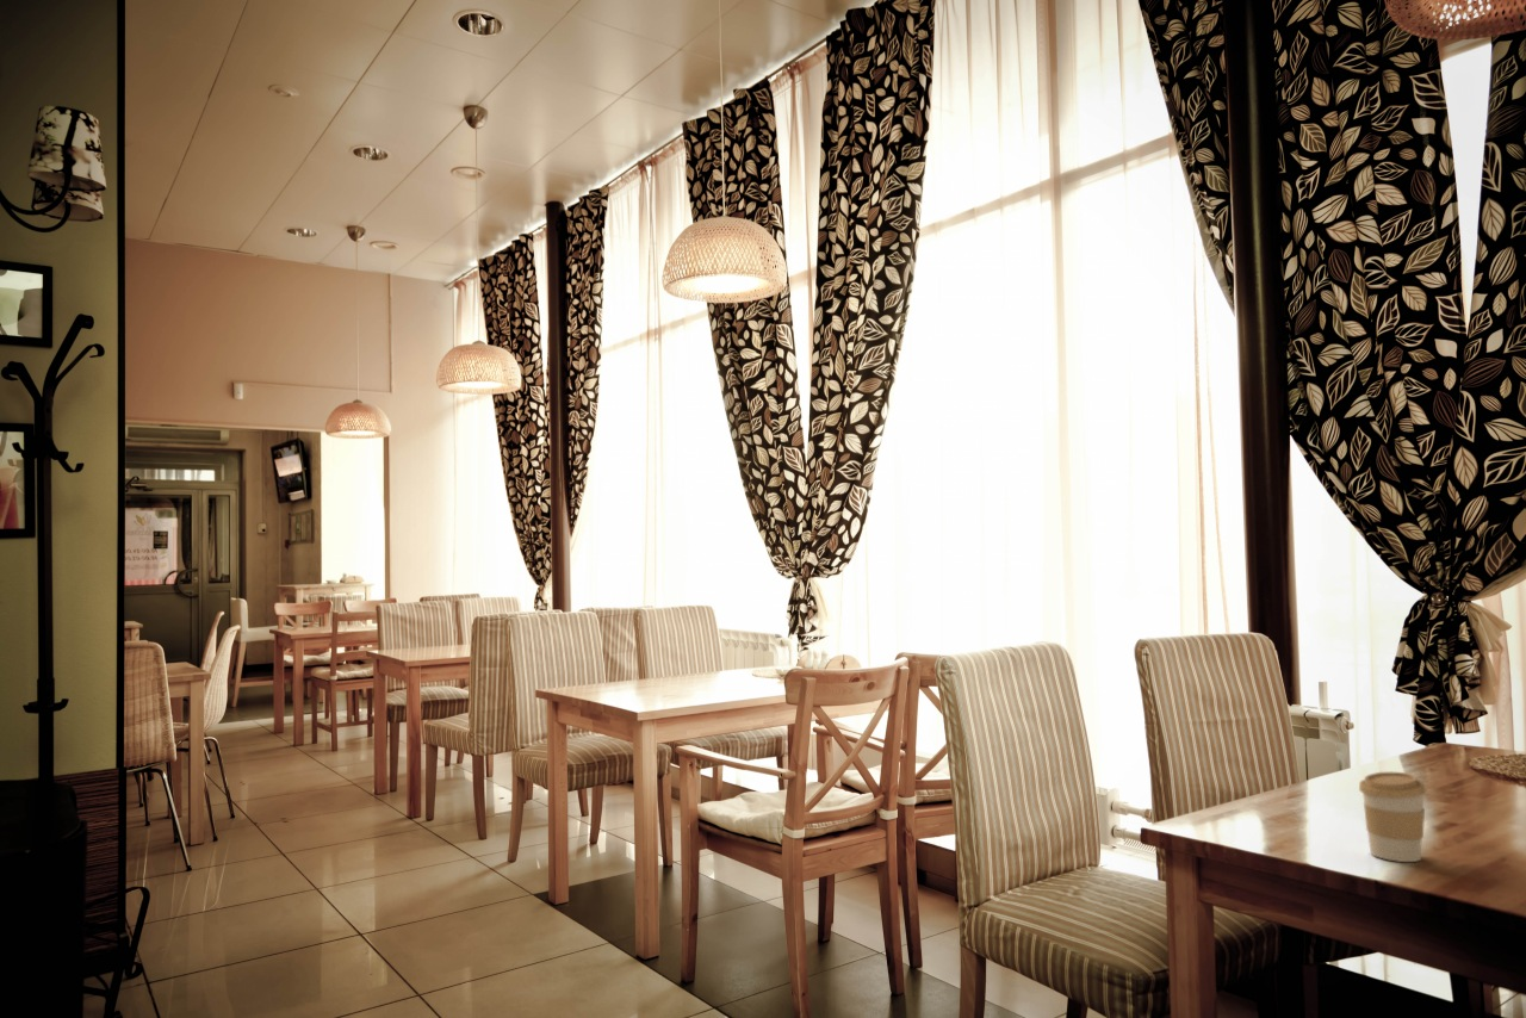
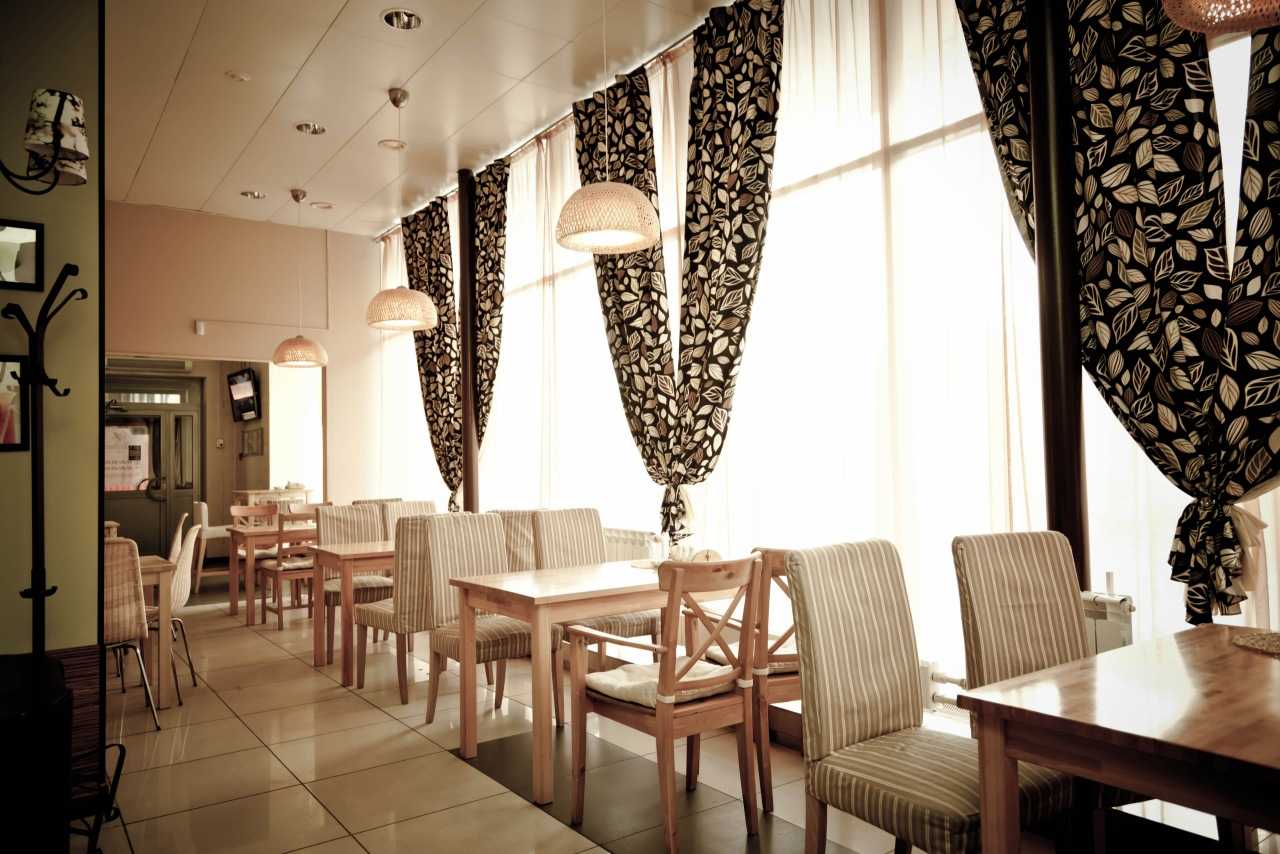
- coffee cup (1392, 814)
